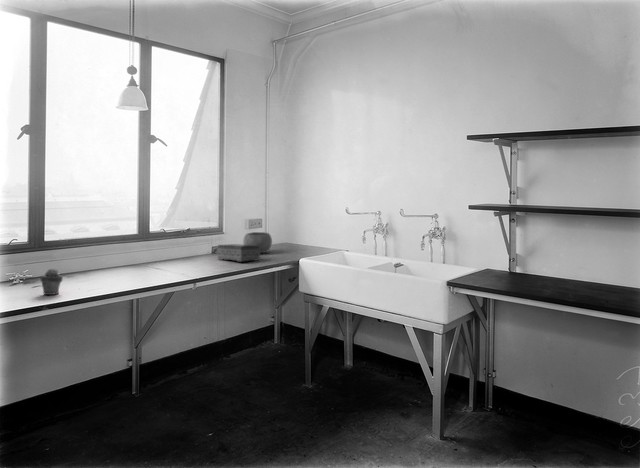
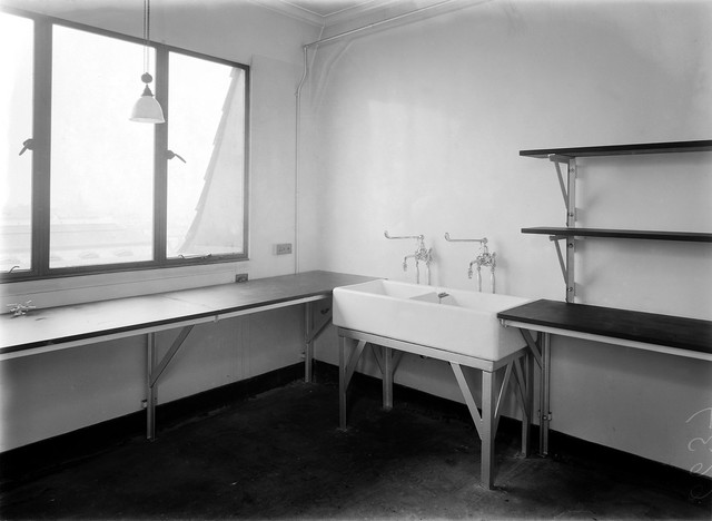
- tissue box (238, 252)
- bowl (257, 242)
- potted succulent (51, 281)
